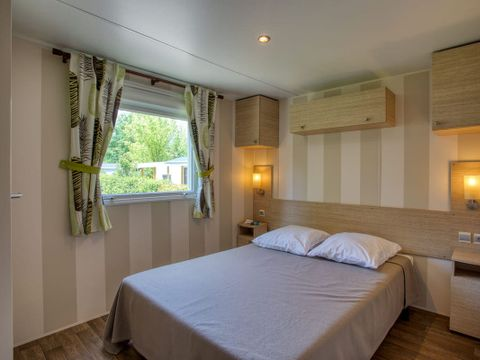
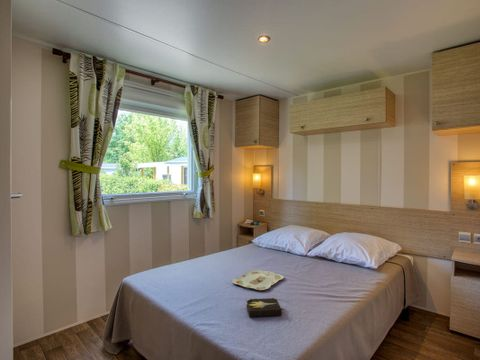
+ serving tray (258, 279)
+ hardback book (263, 306)
